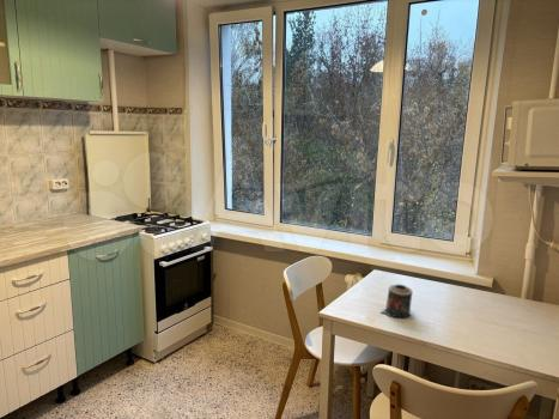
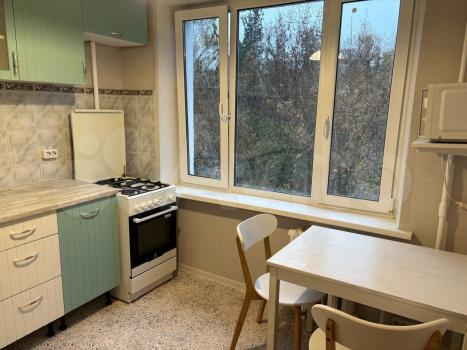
- candle (395, 298)
